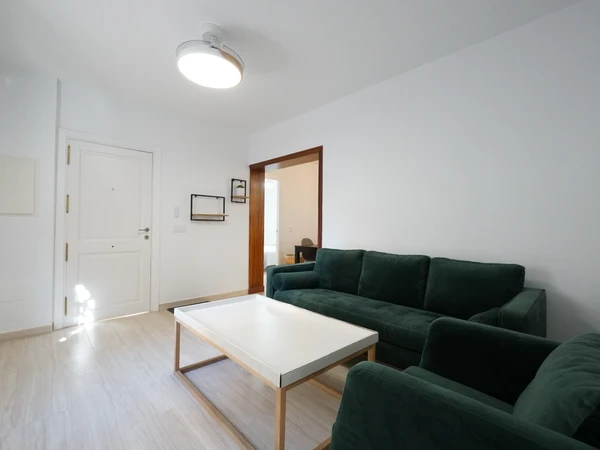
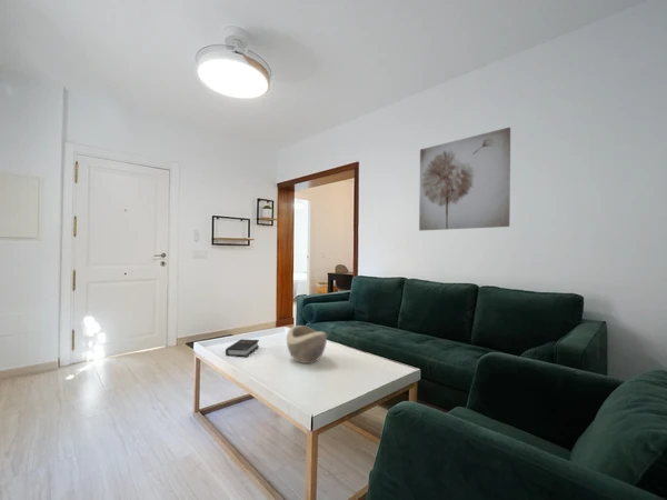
+ decorative bowl (306, 344)
+ wall art (460, 183)
+ hardback book (242, 347)
